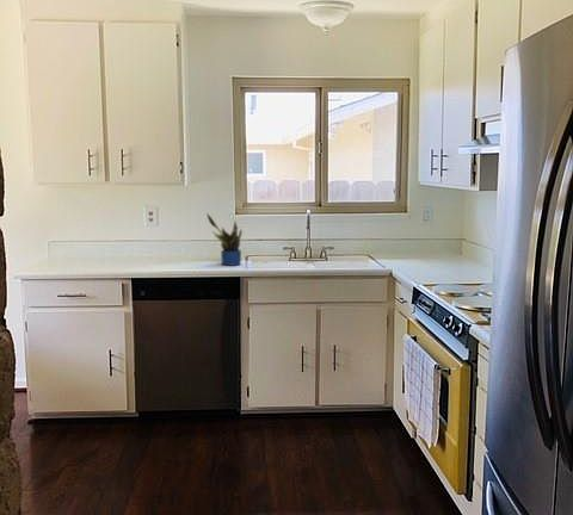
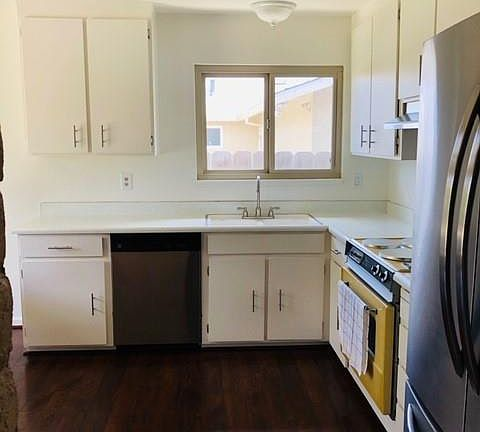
- potted plant (226, 238)
